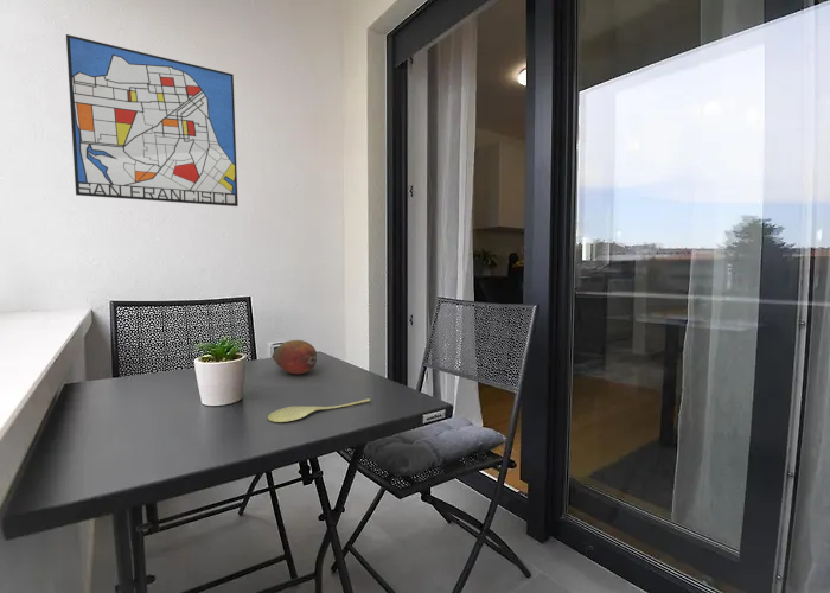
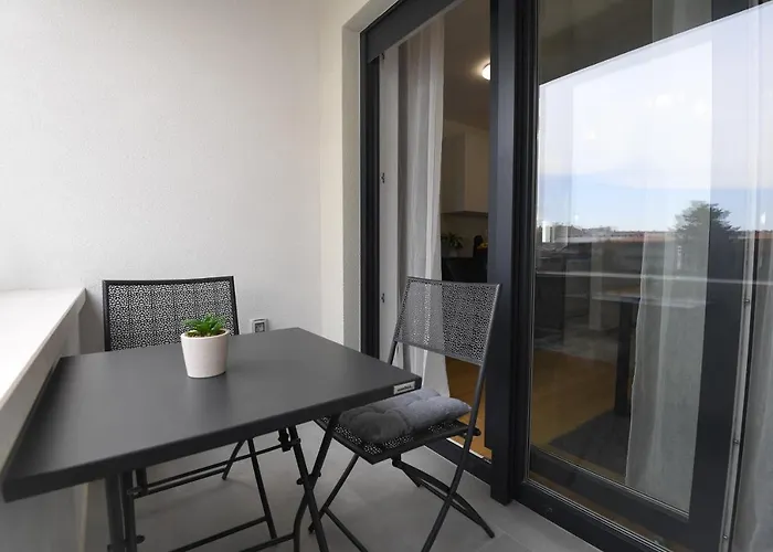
- fruit (295, 356)
- wall art (160, 129)
- spoon (321, 407)
